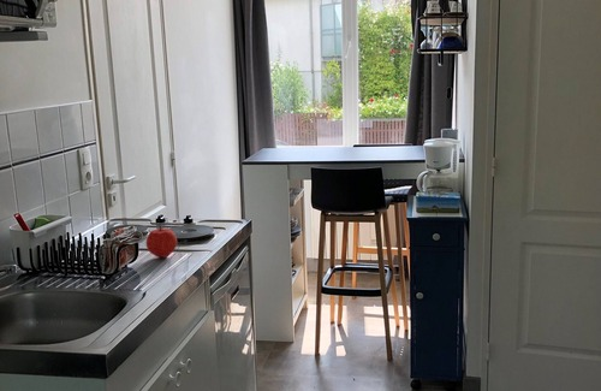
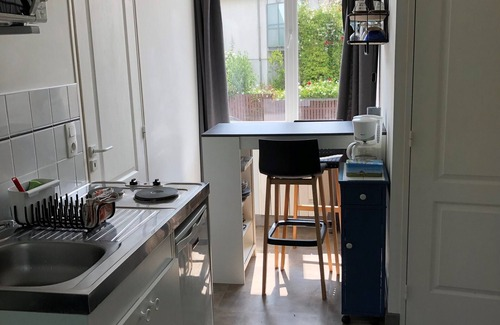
- fruit (161, 241)
